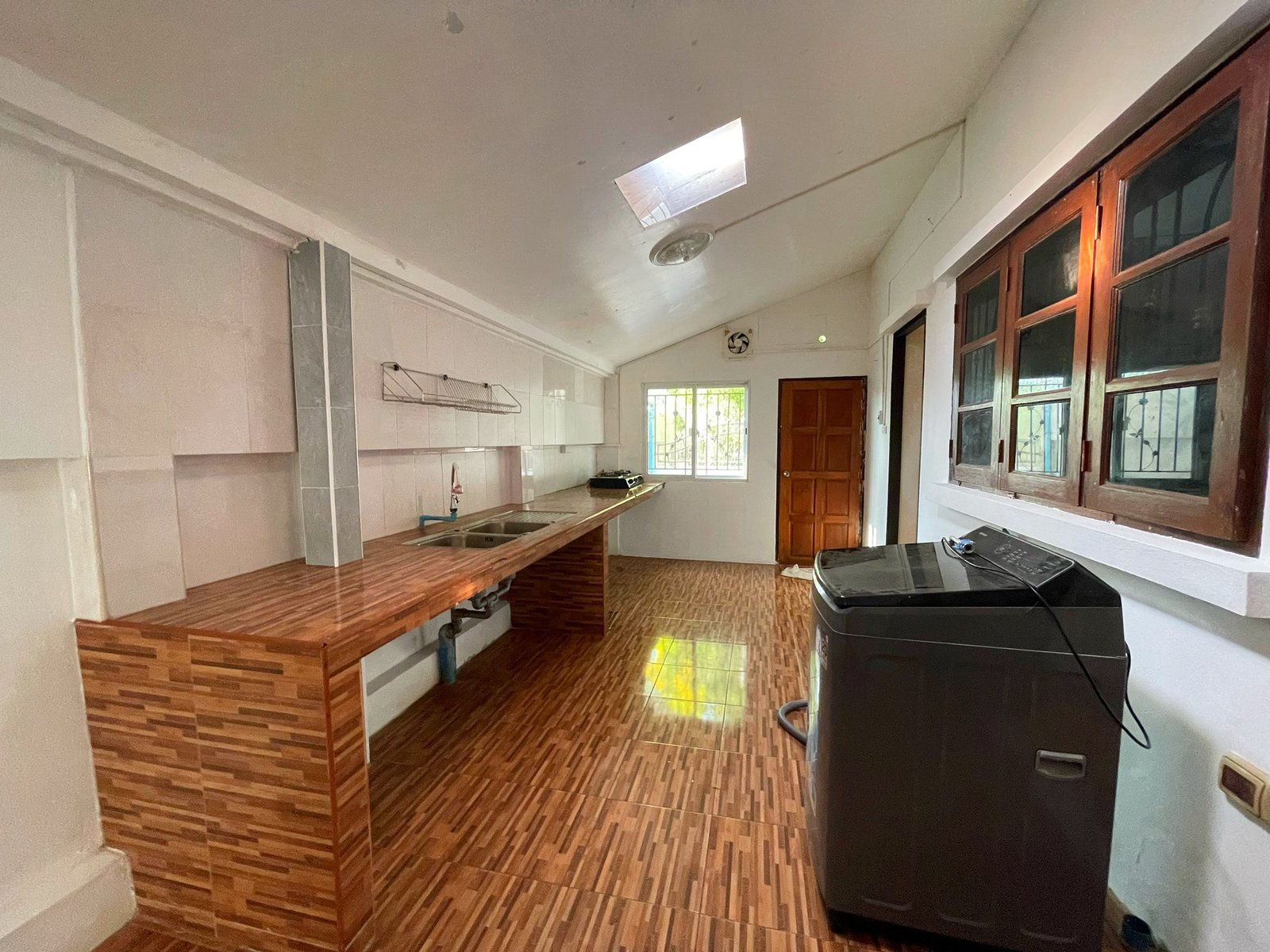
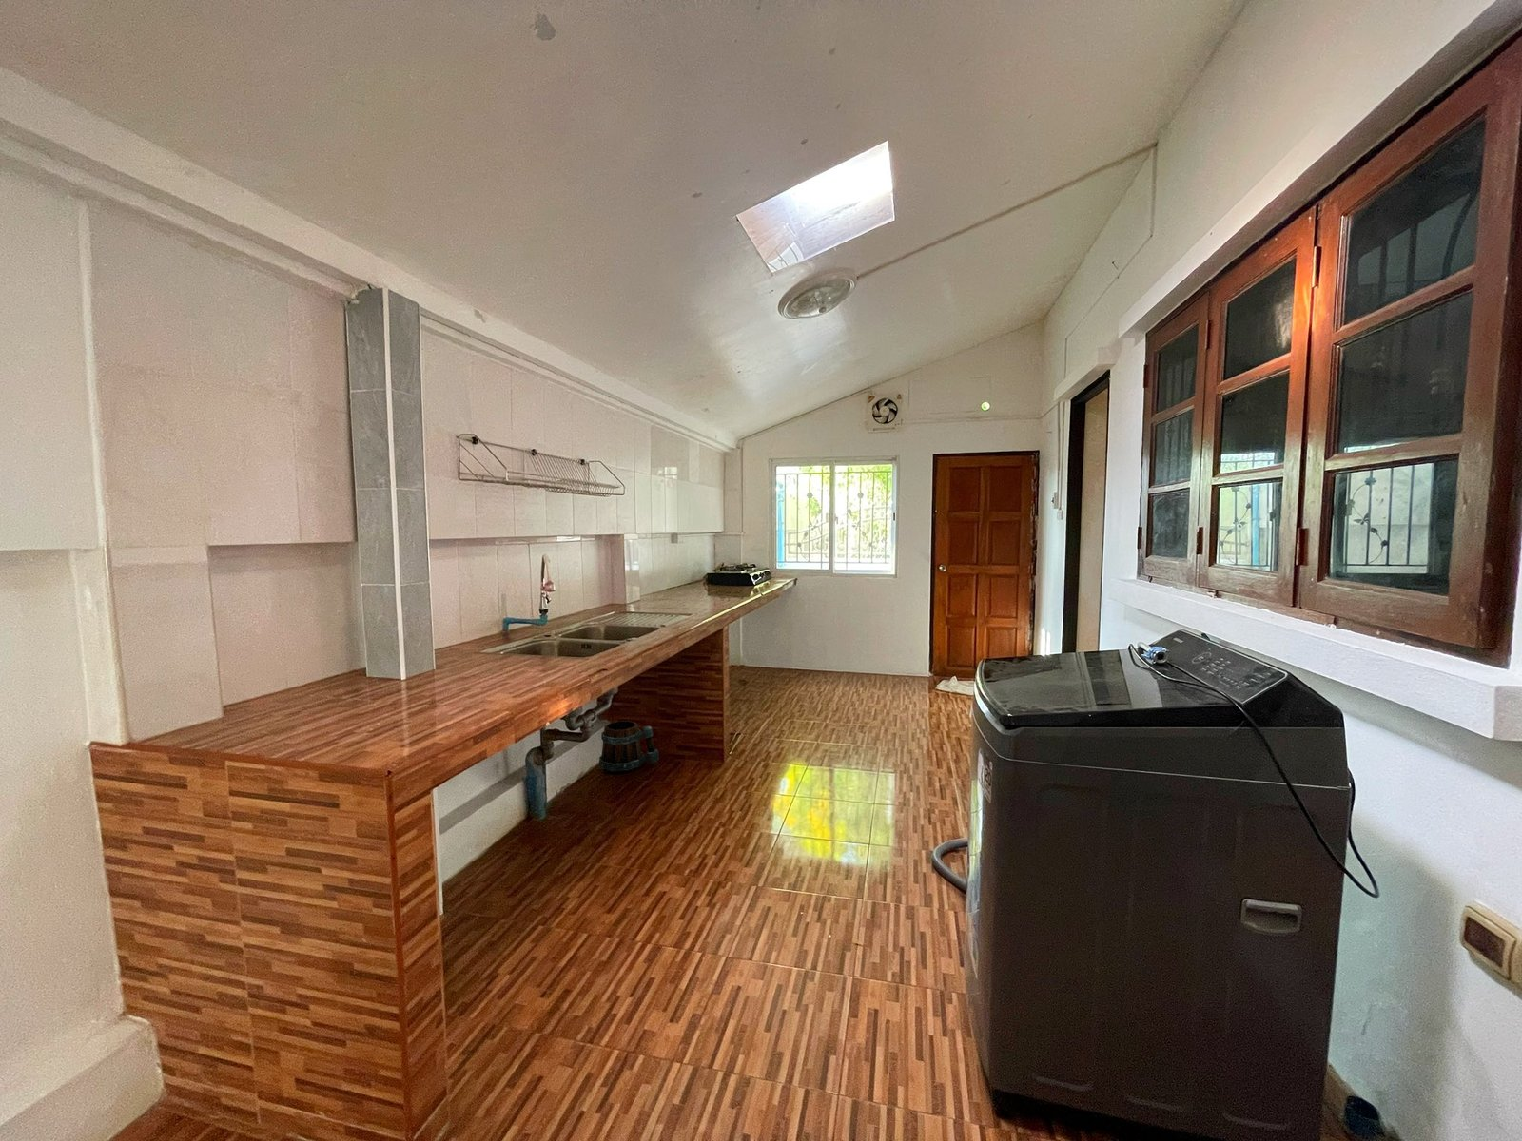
+ bucket (629, 745)
